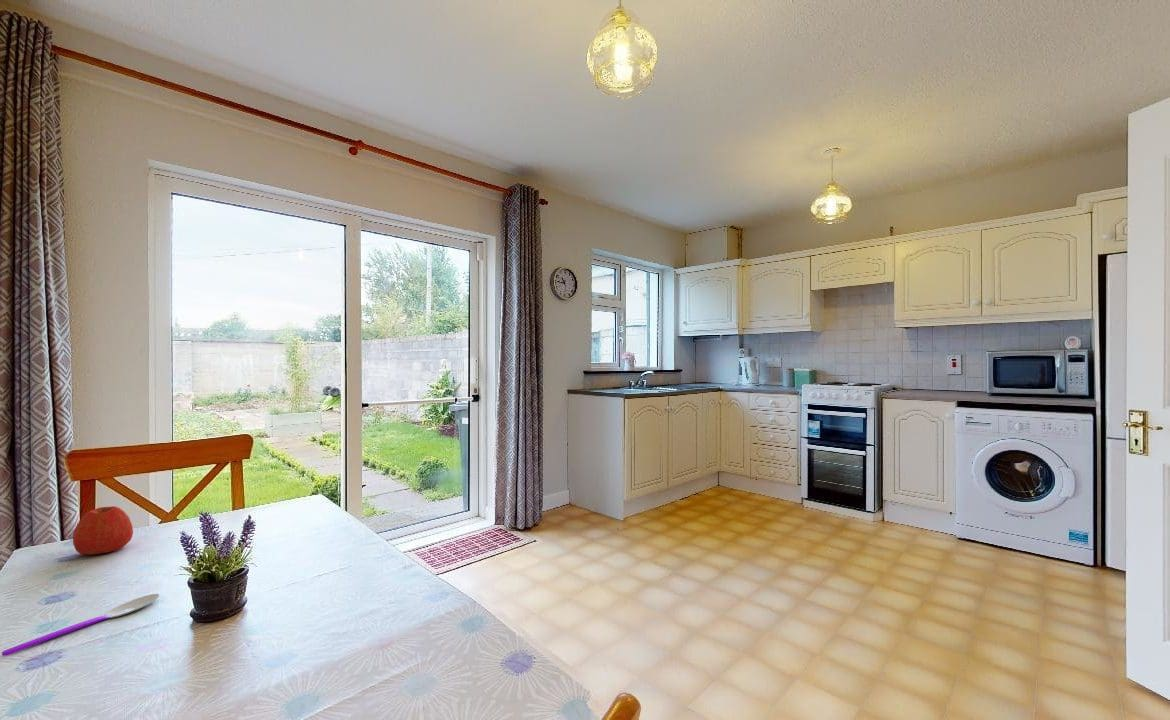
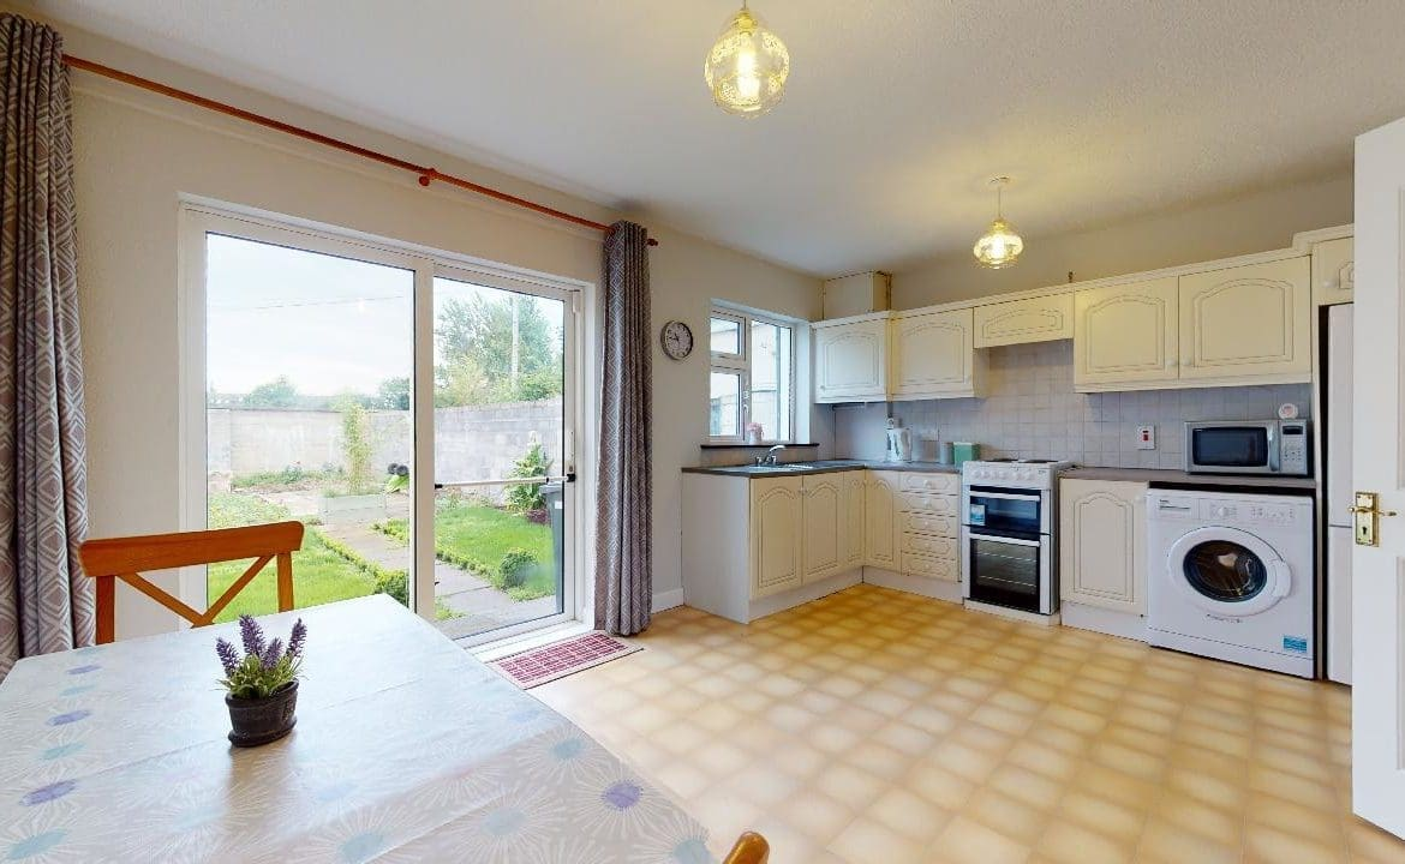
- spoon (88, 621)
- apple (103, 528)
